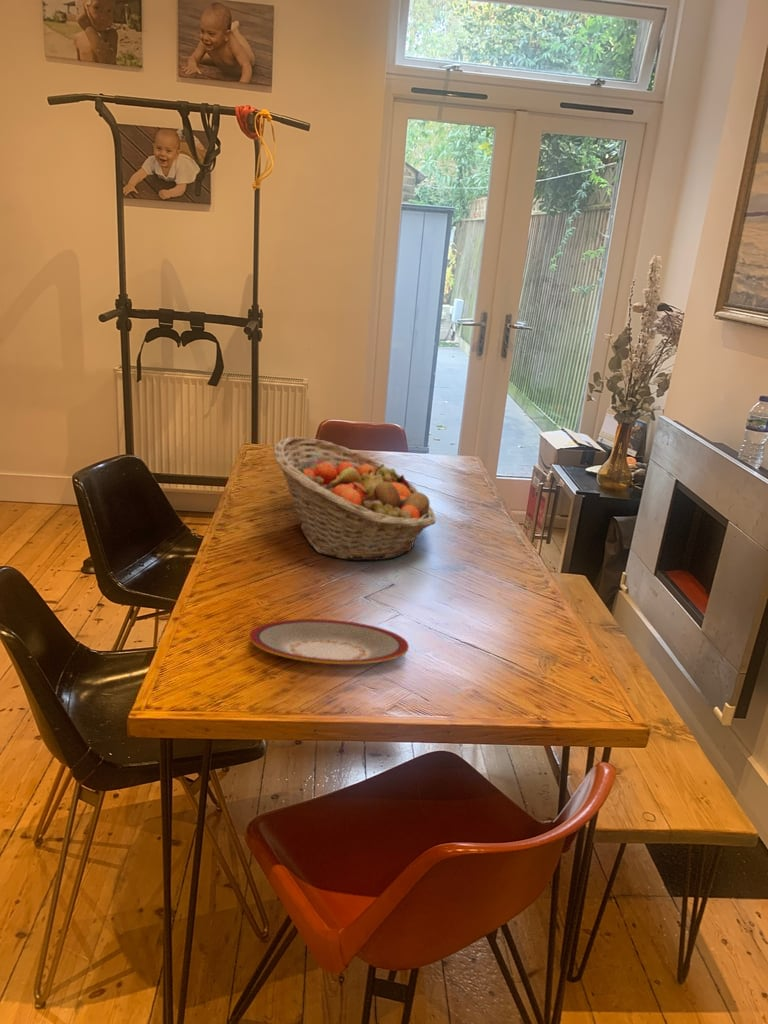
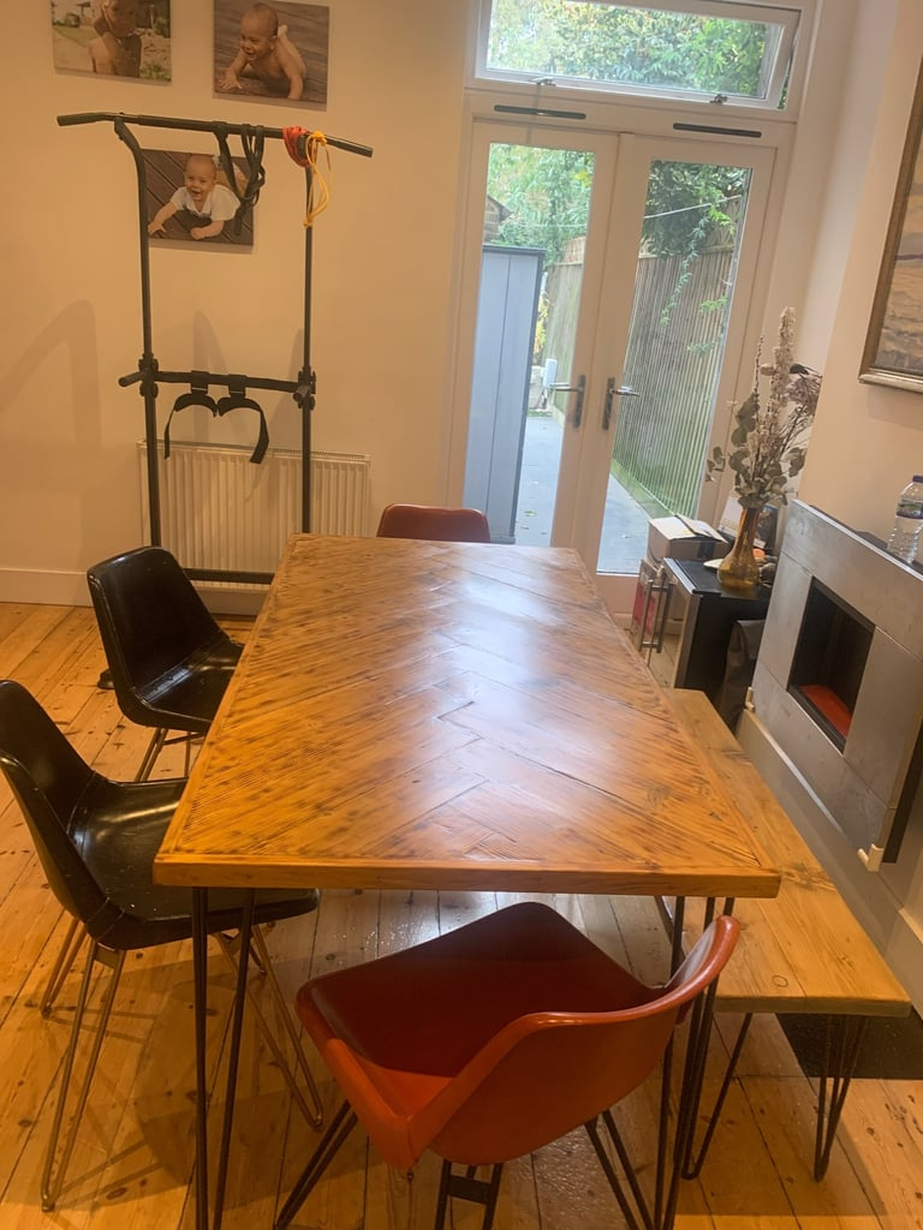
- fruit basket (353, 494)
- plate (329, 645)
